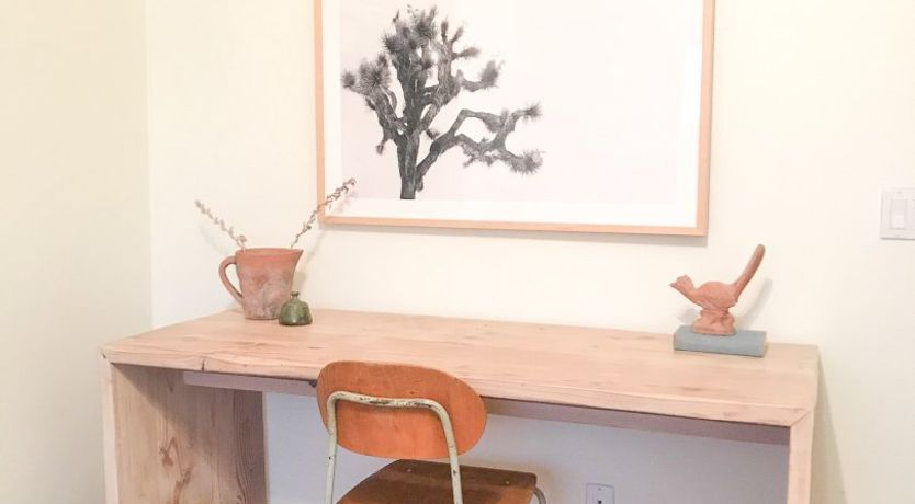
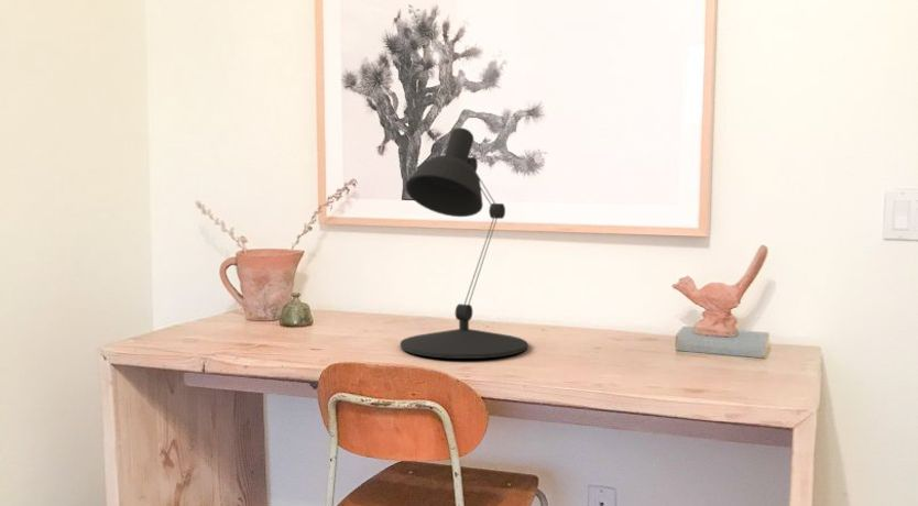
+ desk lamp (484, 243)
